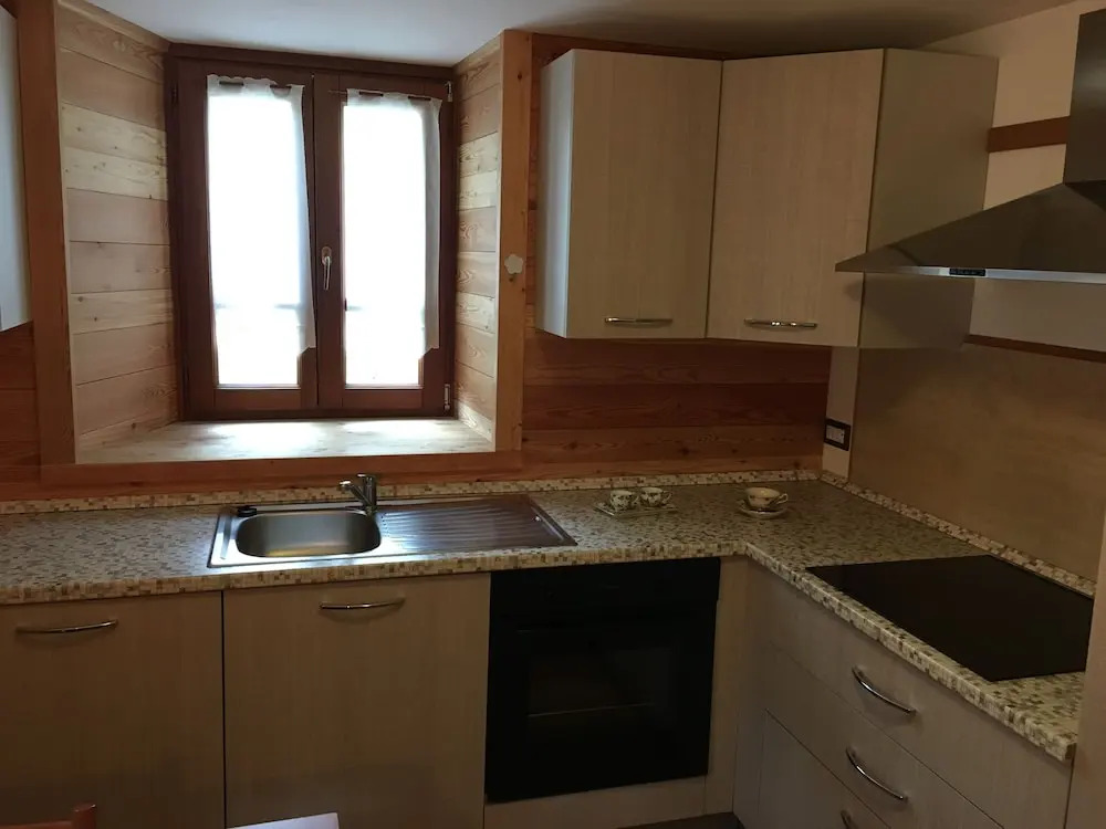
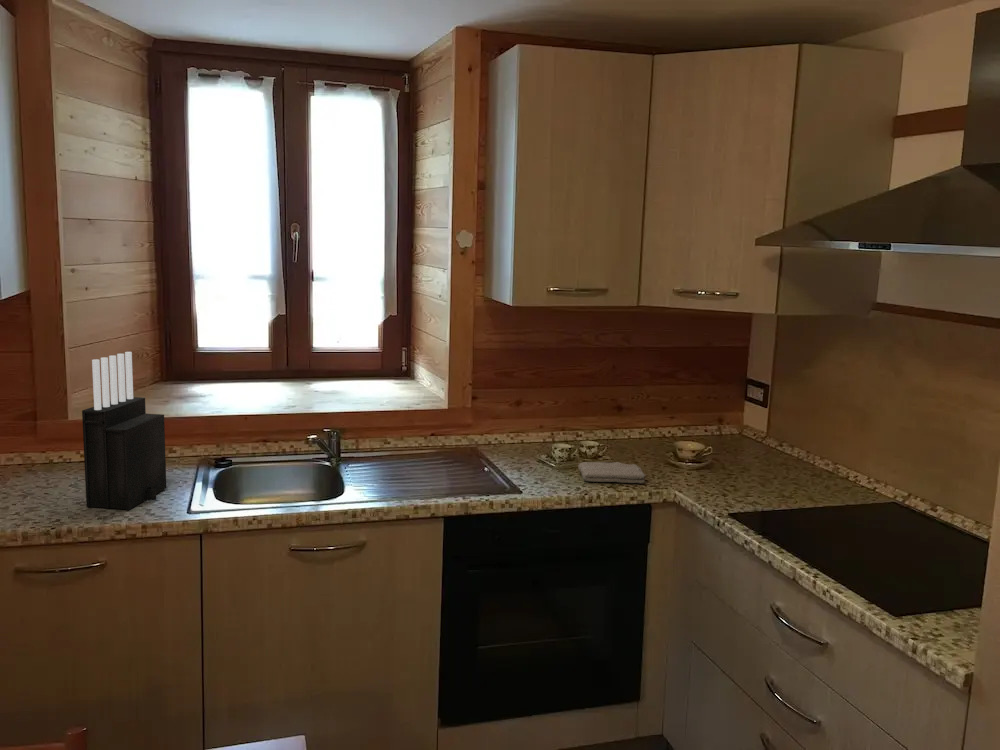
+ washcloth (611, 472)
+ knife block (129, 428)
